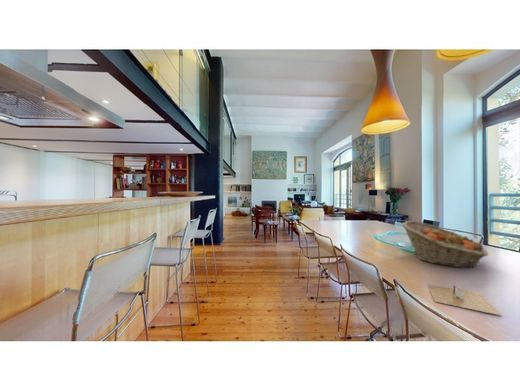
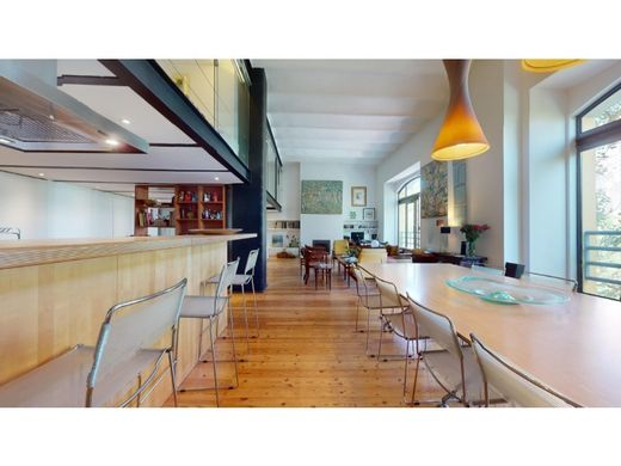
- napkin holder (458, 292)
- fruit basket (440, 241)
